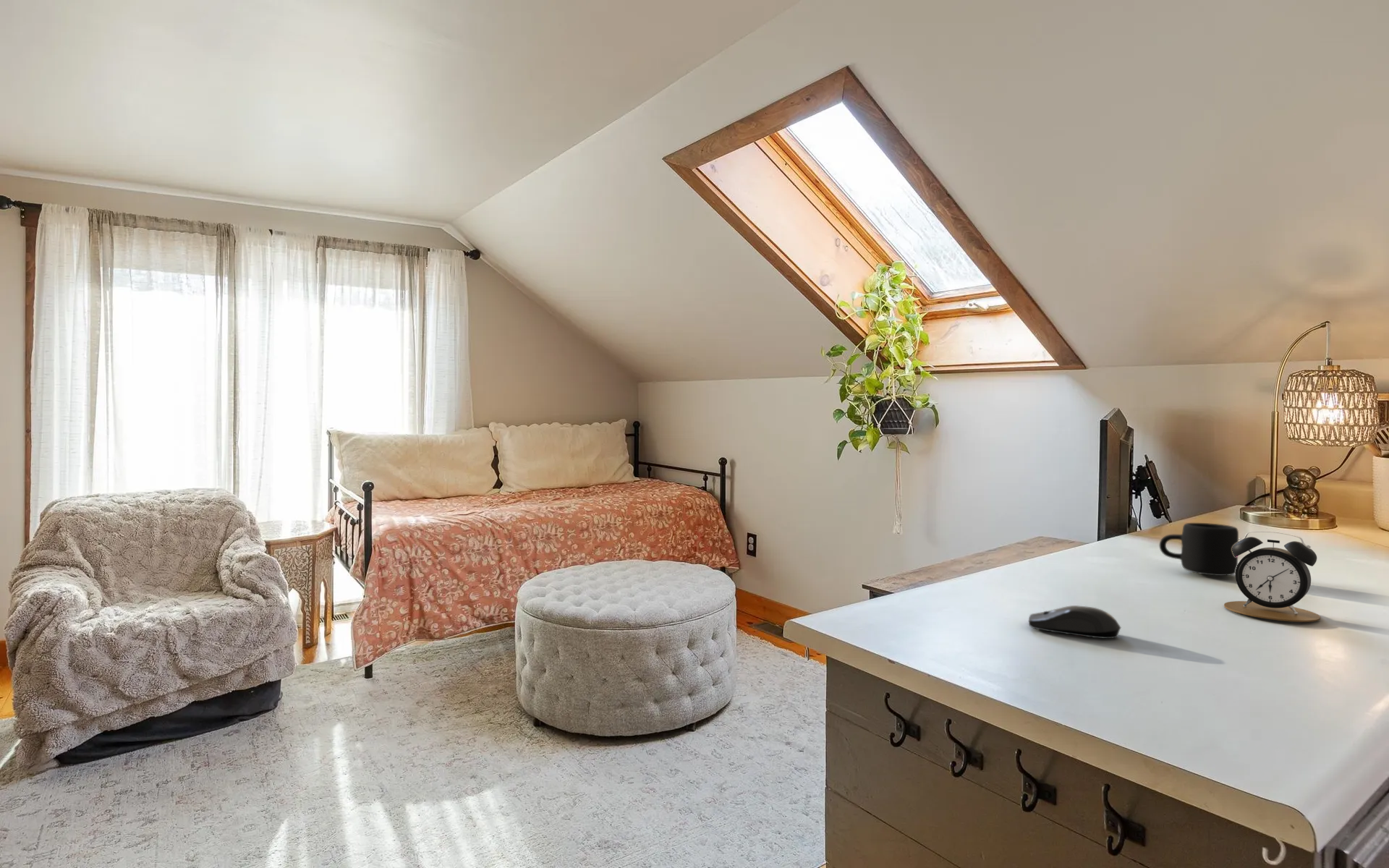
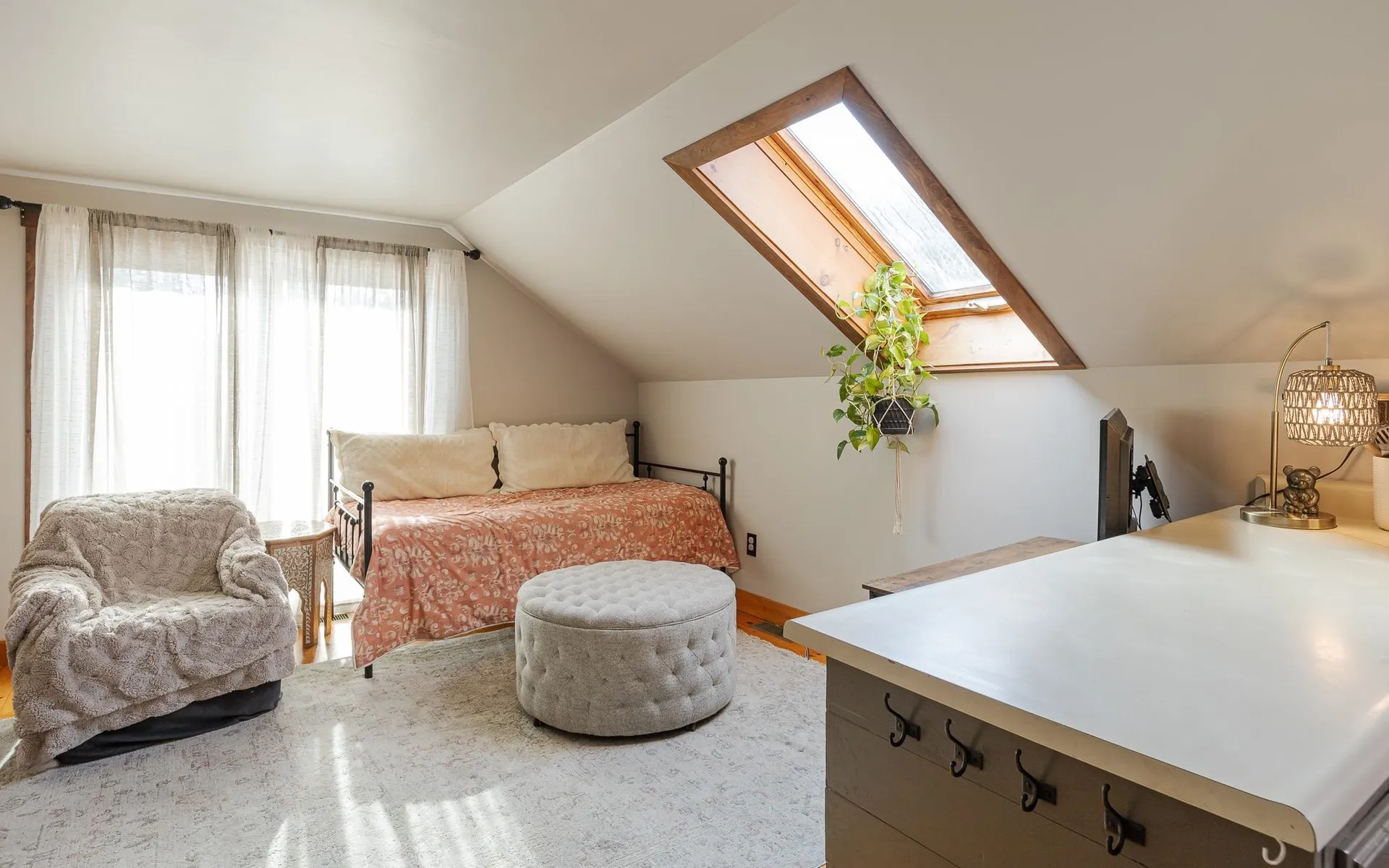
- mug (1197, 548)
- alarm clock (1272, 571)
- computer mouse (1069, 618)
